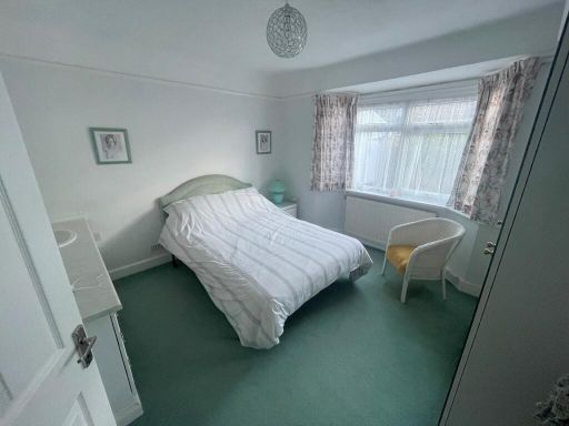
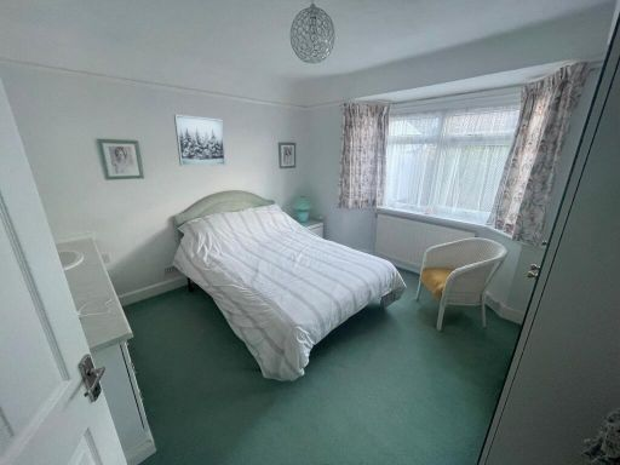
+ wall art (201, 142)
